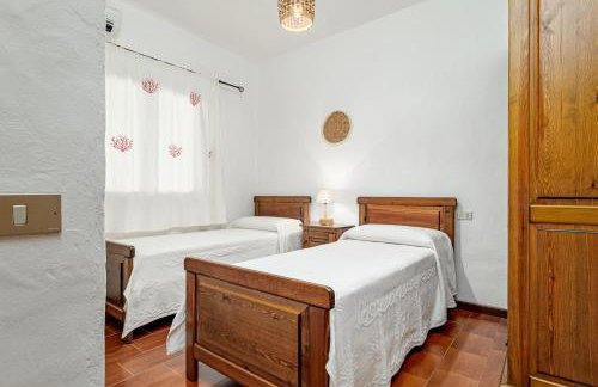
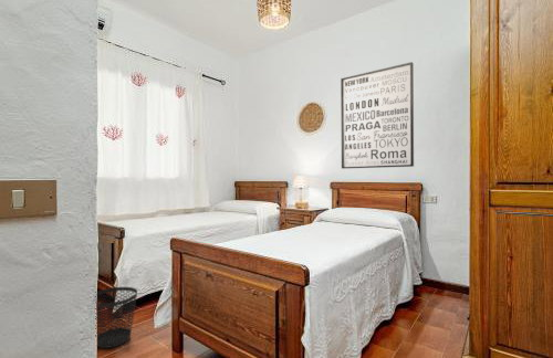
+ wastebasket (113, 317)
+ wall art (374, 119)
